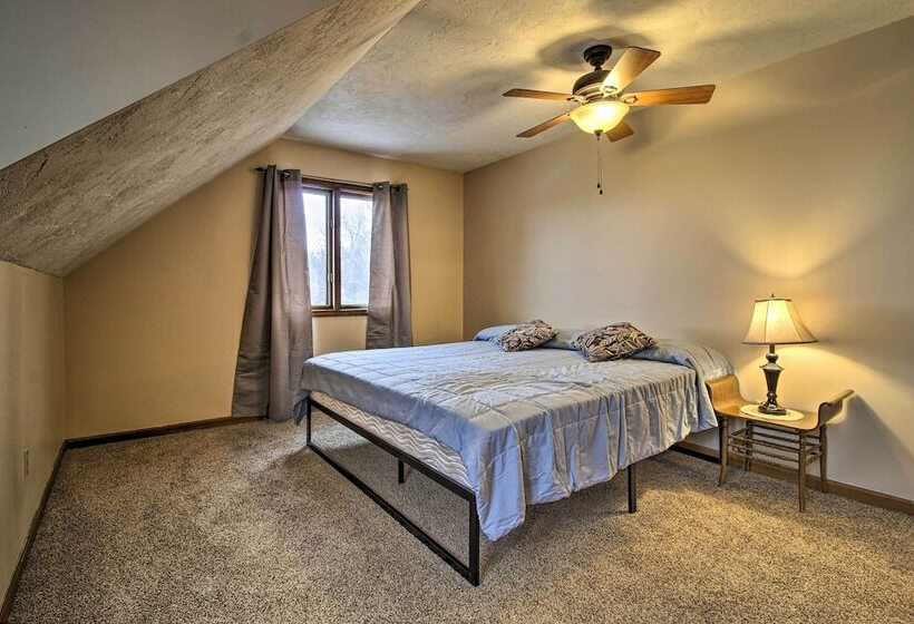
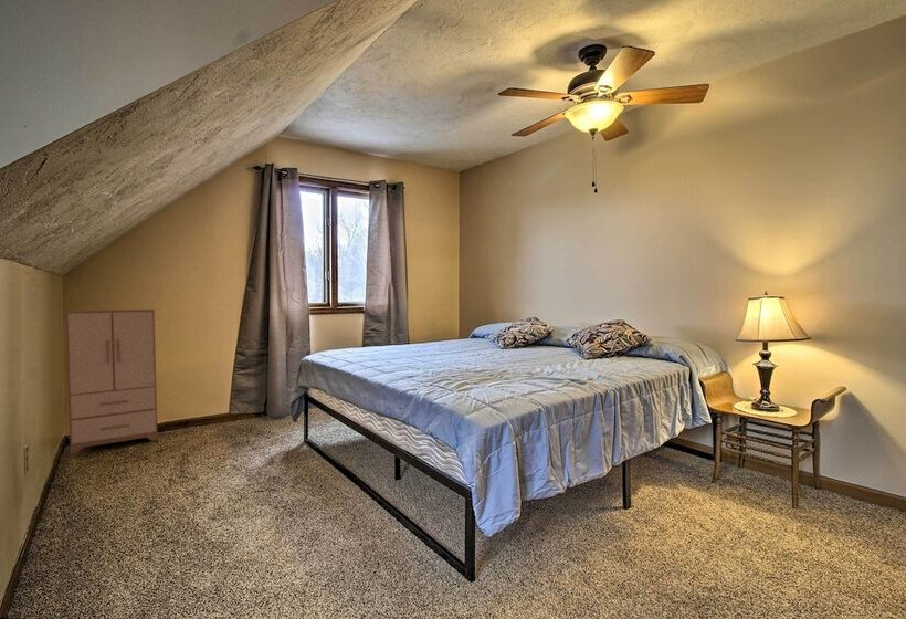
+ cabinet (115, 376)
